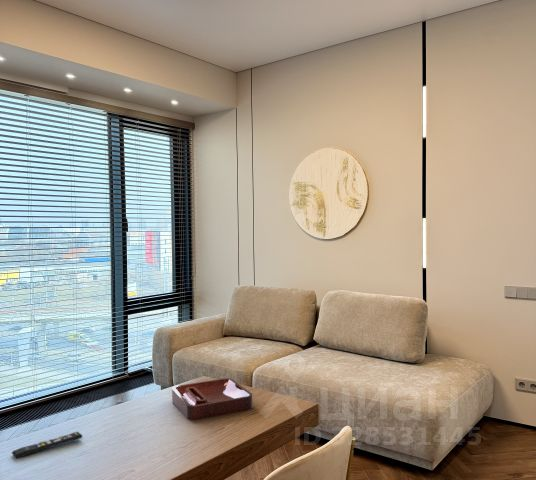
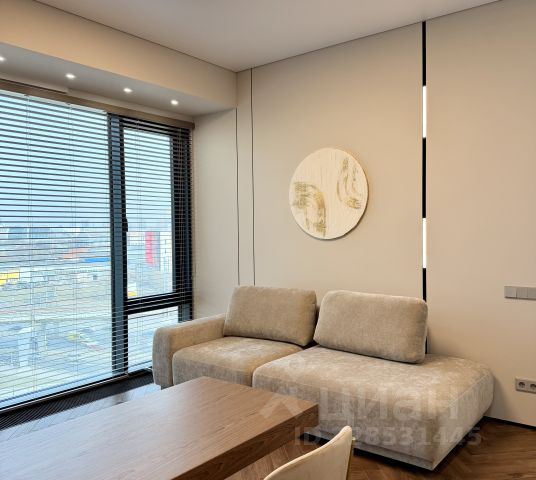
- decorative tray (211, 397)
- remote control (48, 444)
